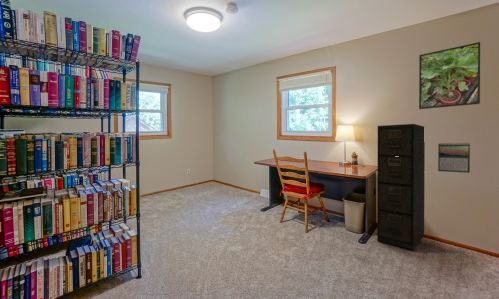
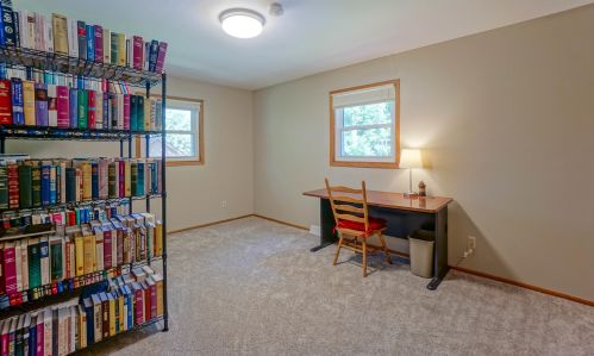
- filing cabinet (401, 182)
- calendar (453, 157)
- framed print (447, 77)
